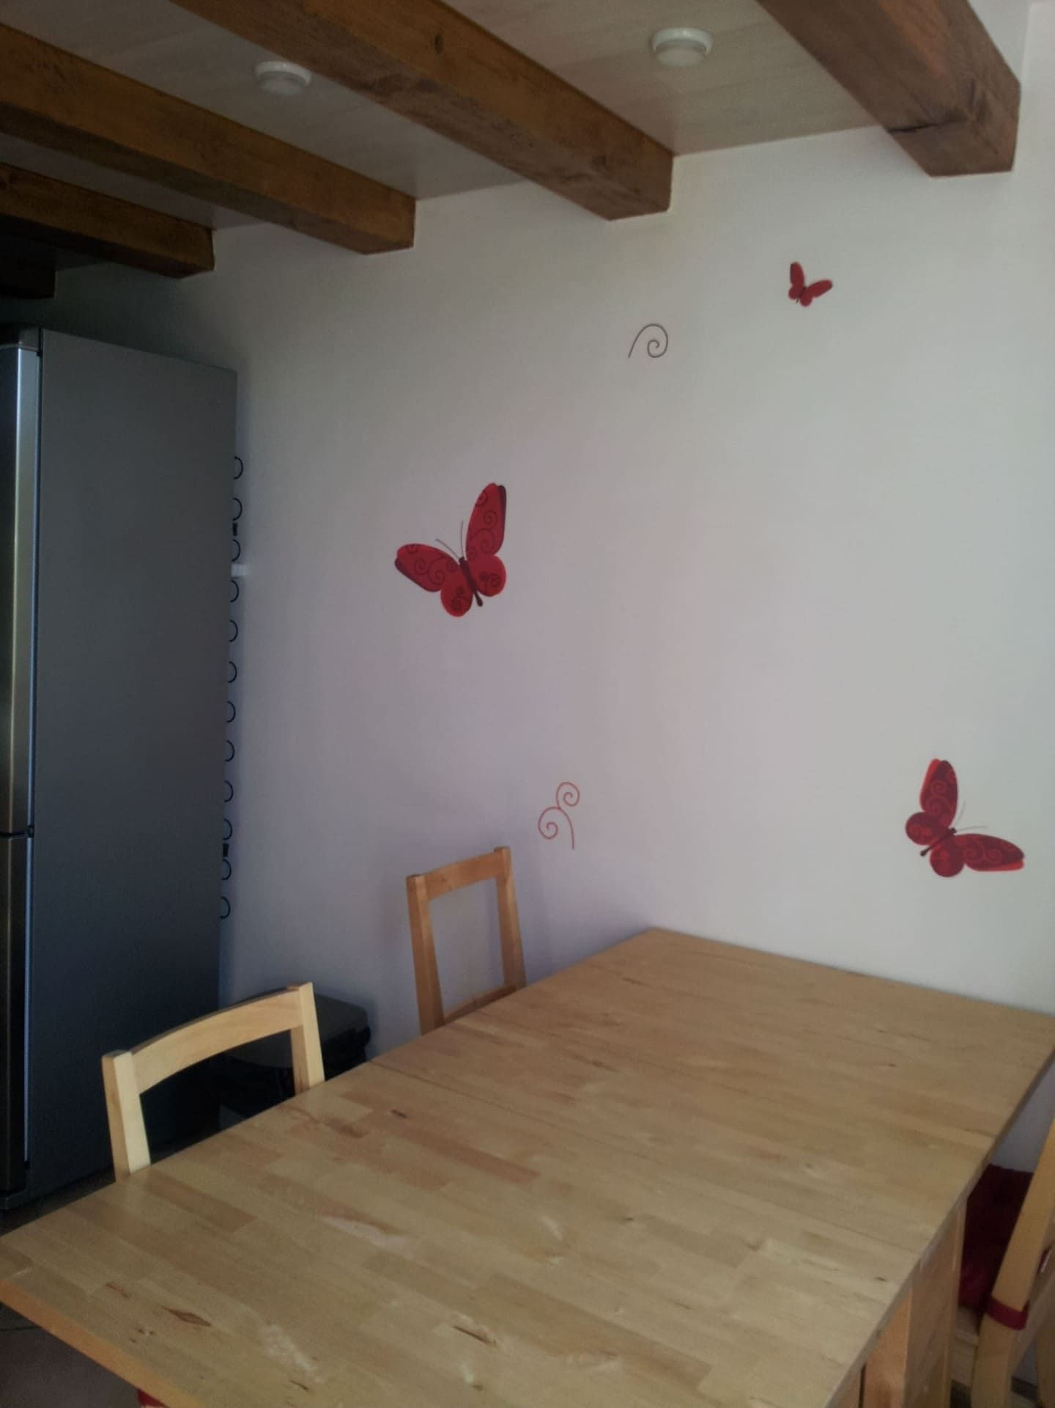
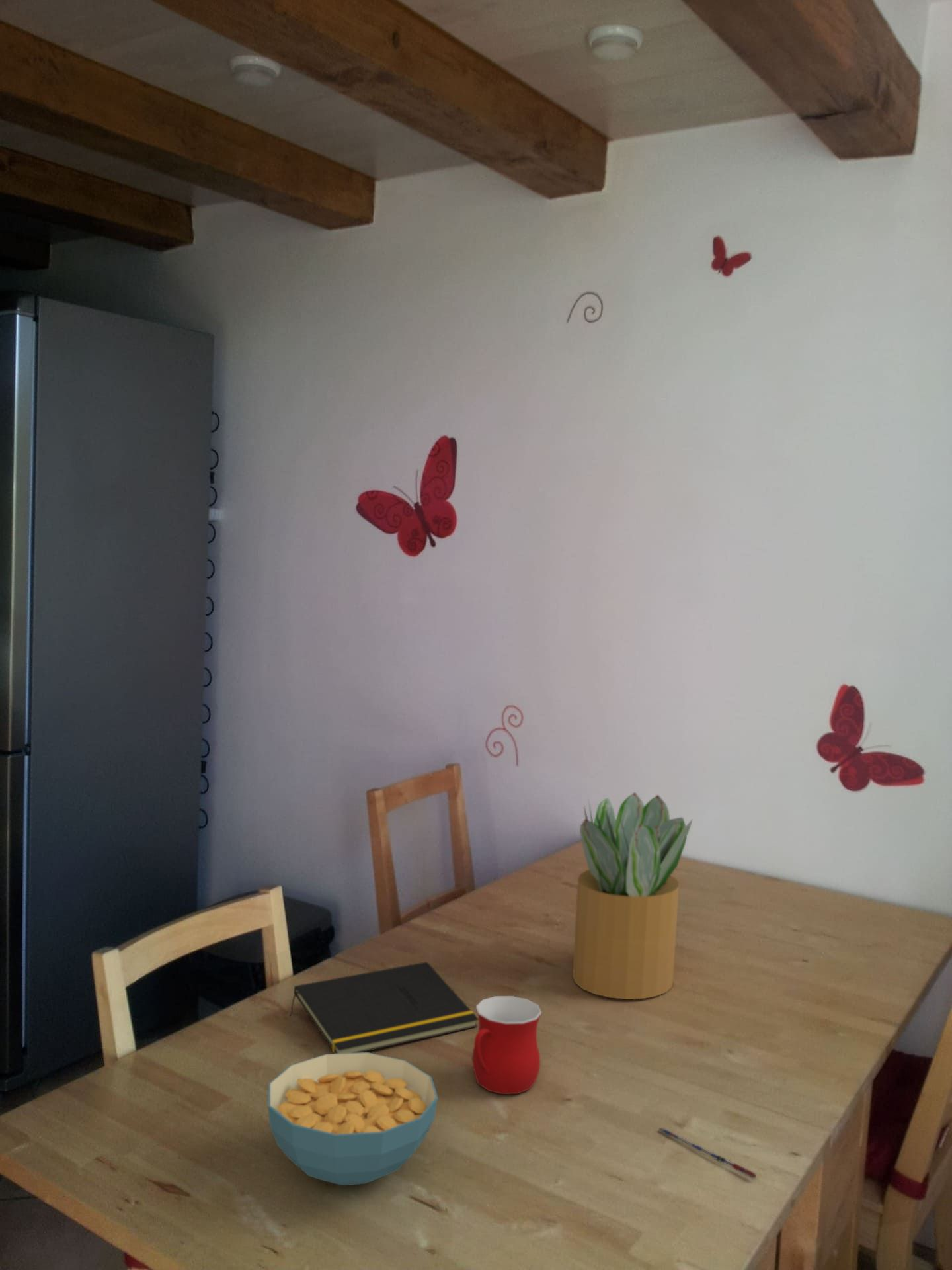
+ pen (705, 1151)
+ cereal bowl (350, 1130)
+ potted plant (622, 892)
+ notepad (385, 1006)
+ mug (501, 1048)
